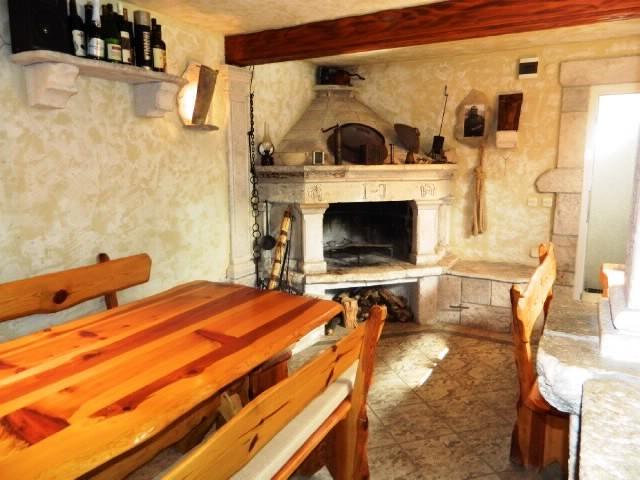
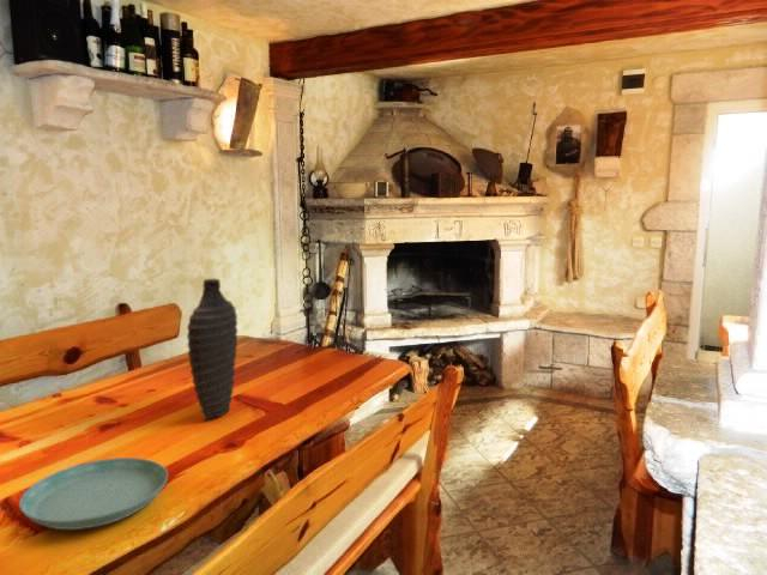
+ saucer (97, 492)
+ decorative vase (215, 347)
